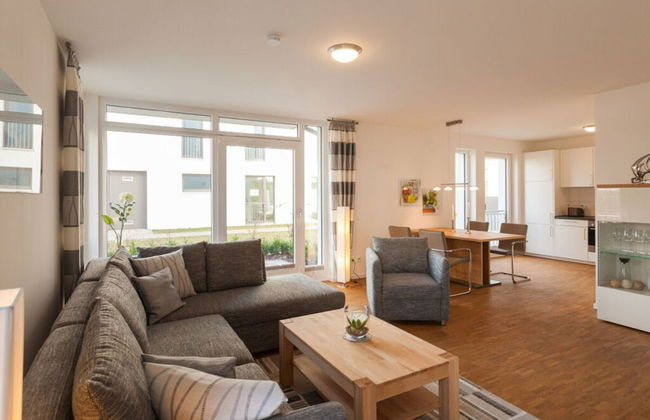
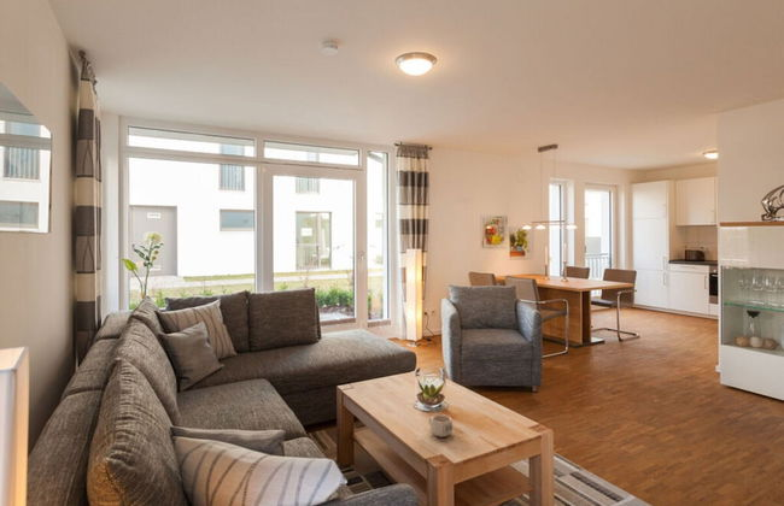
+ mug (439, 425)
